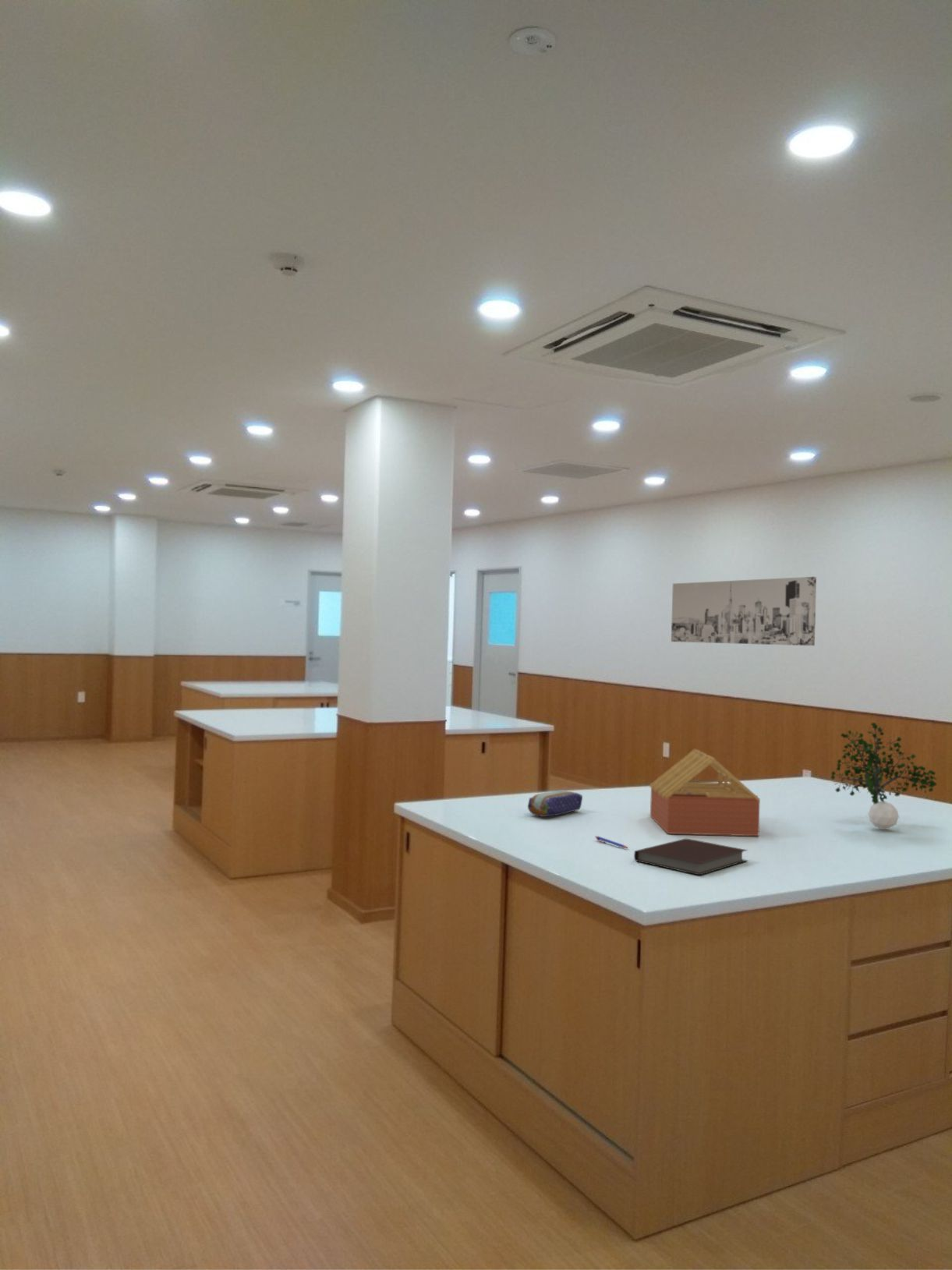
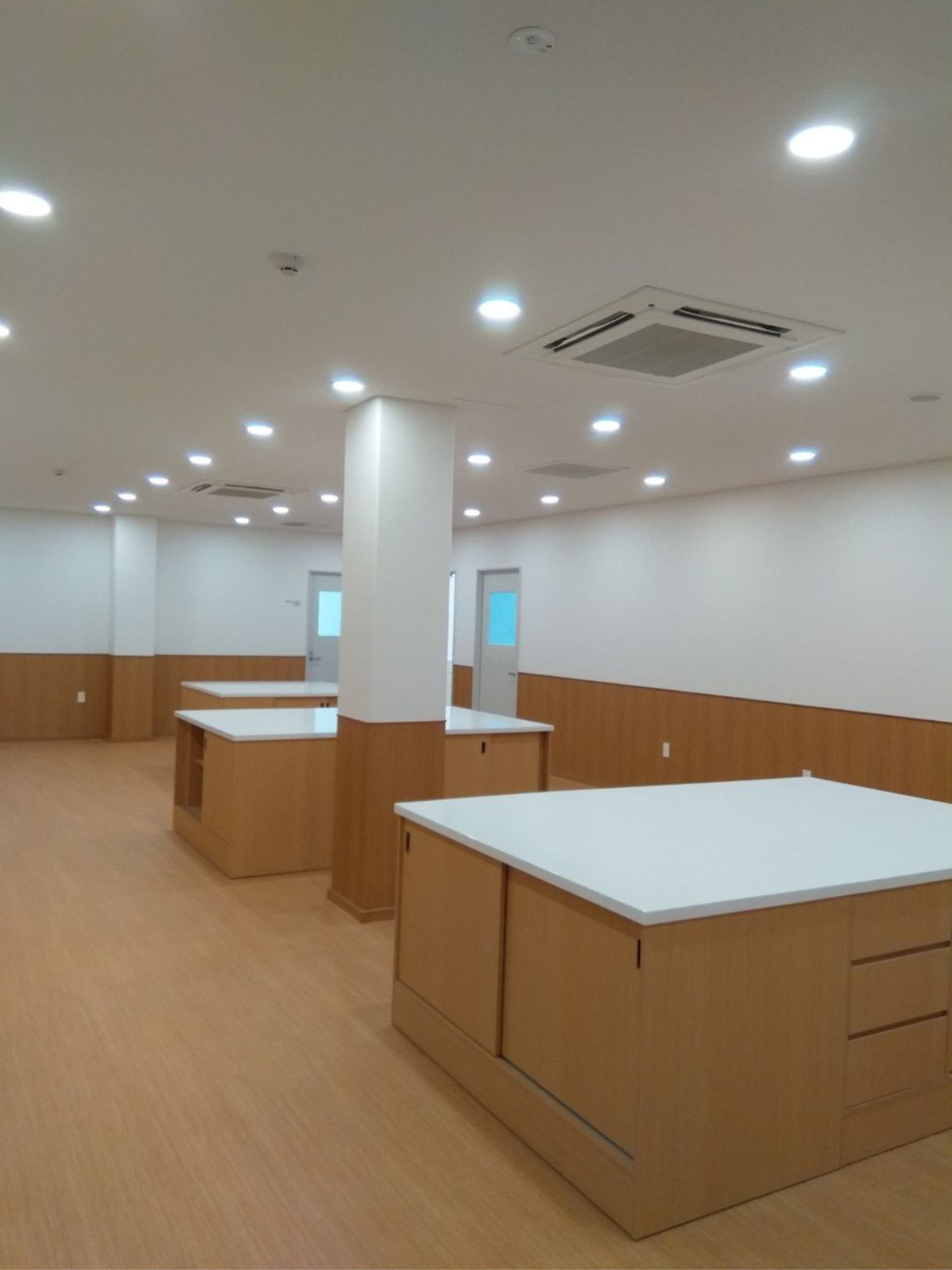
- notebook (691, 855)
- pen (611, 842)
- potted plant (884, 777)
- wall art (738, 612)
- pencil case (554, 802)
- architectural model (702, 789)
